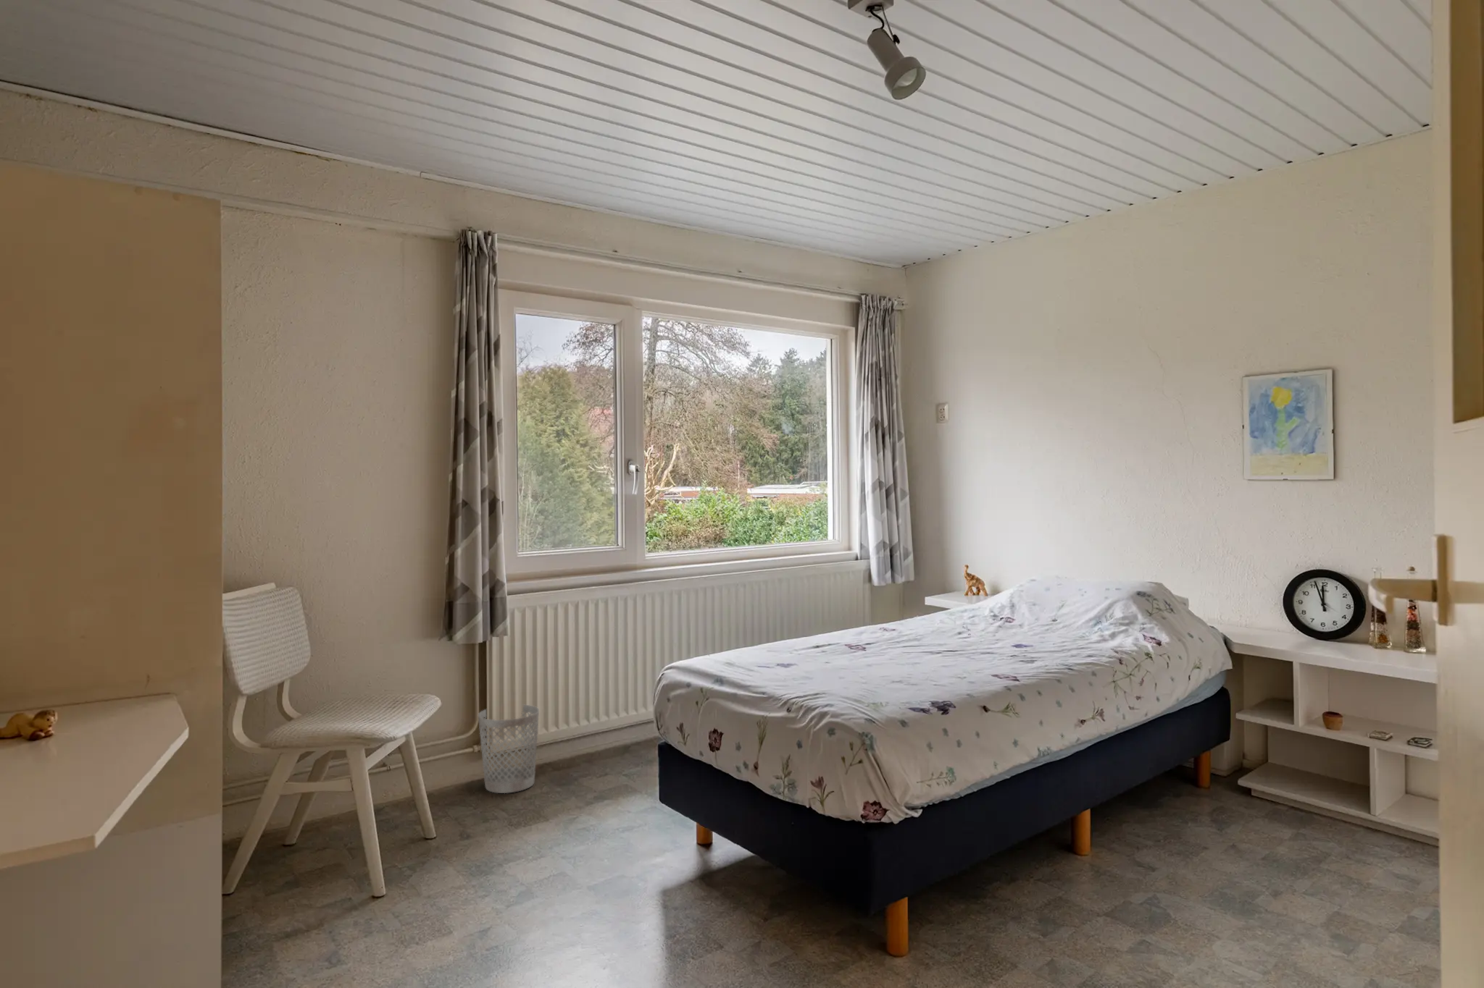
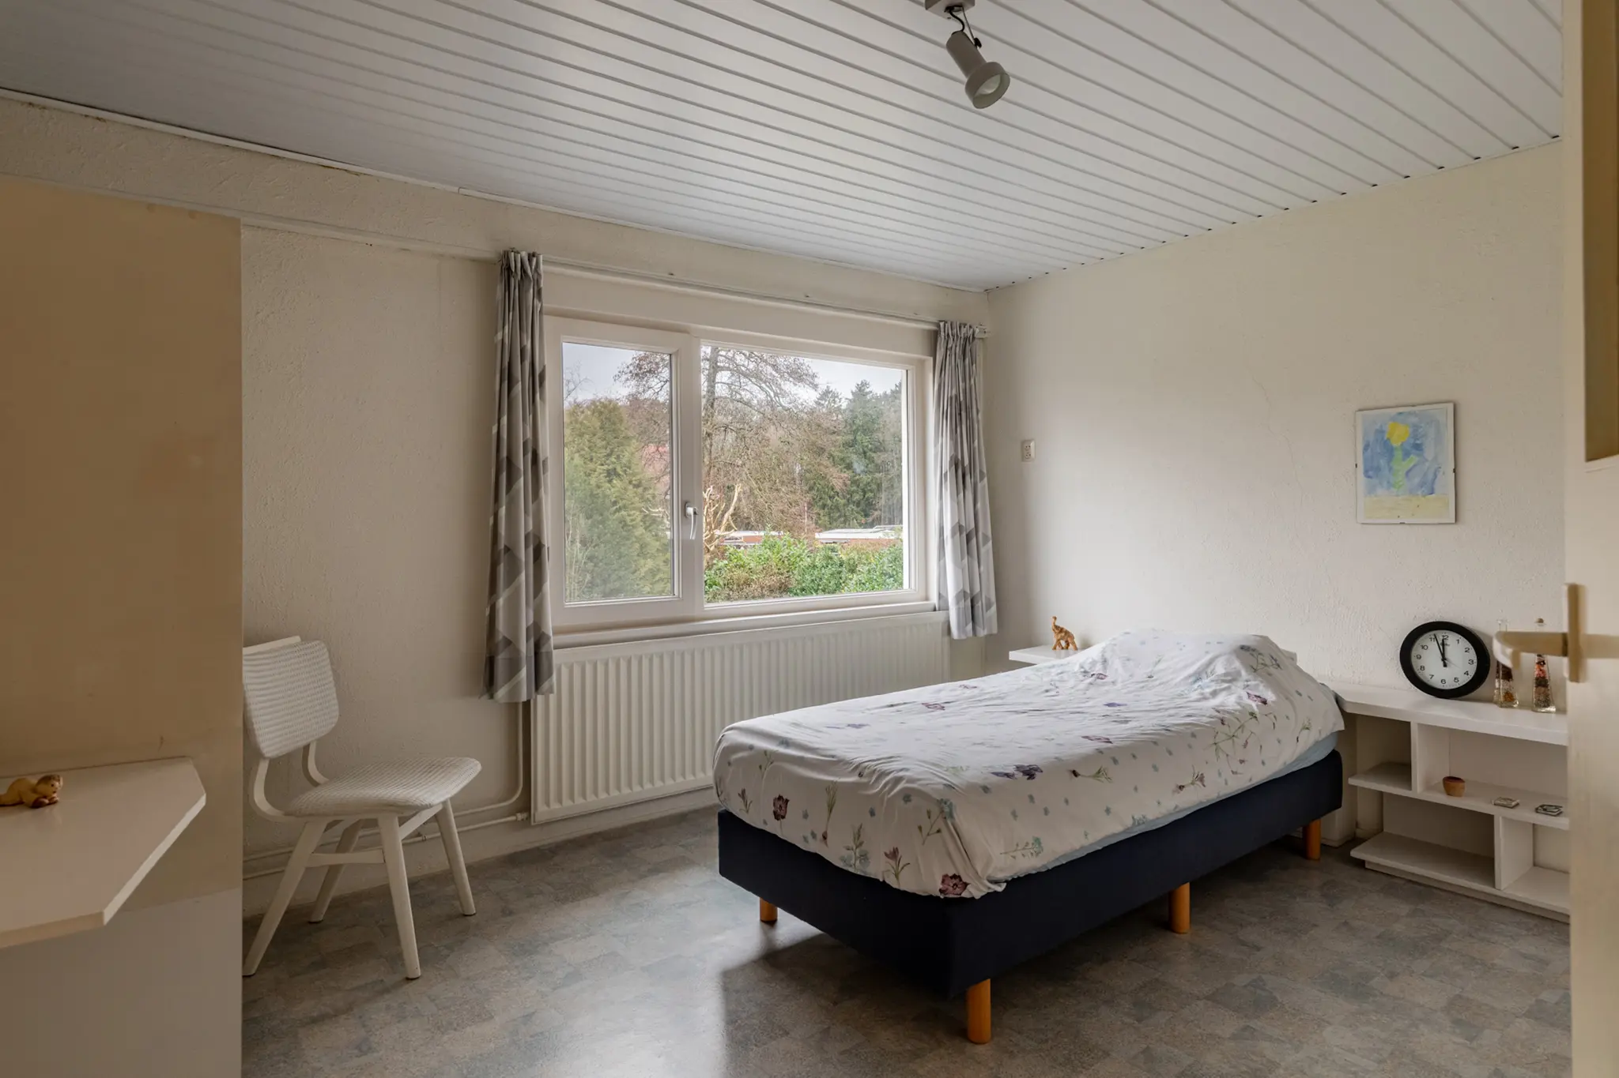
- wastebasket (510, 749)
